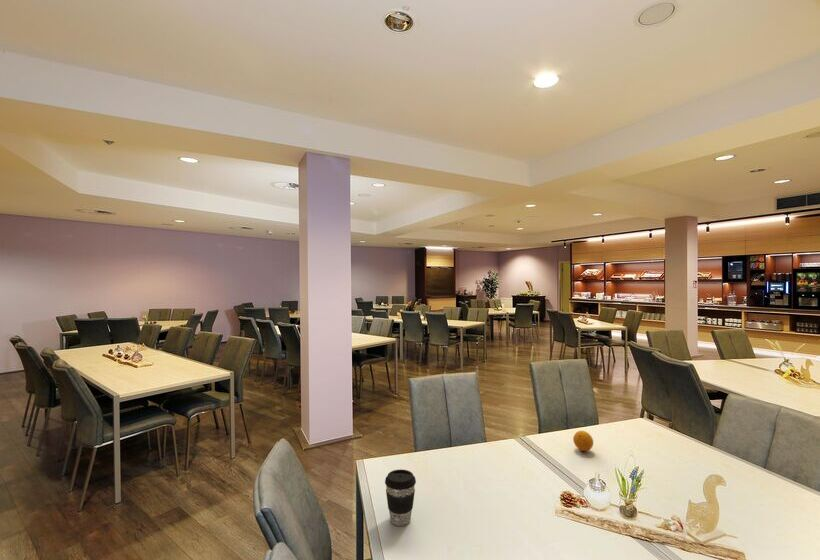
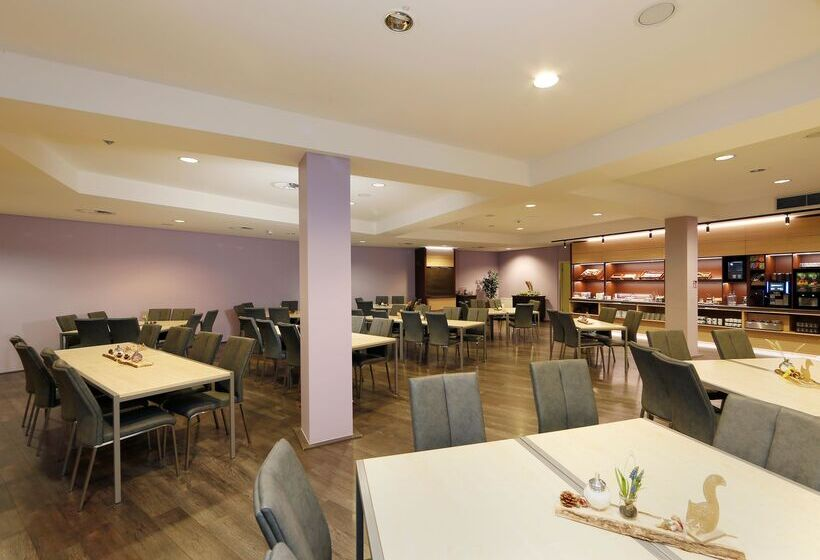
- fruit (583, 440)
- coffee cup (400, 497)
